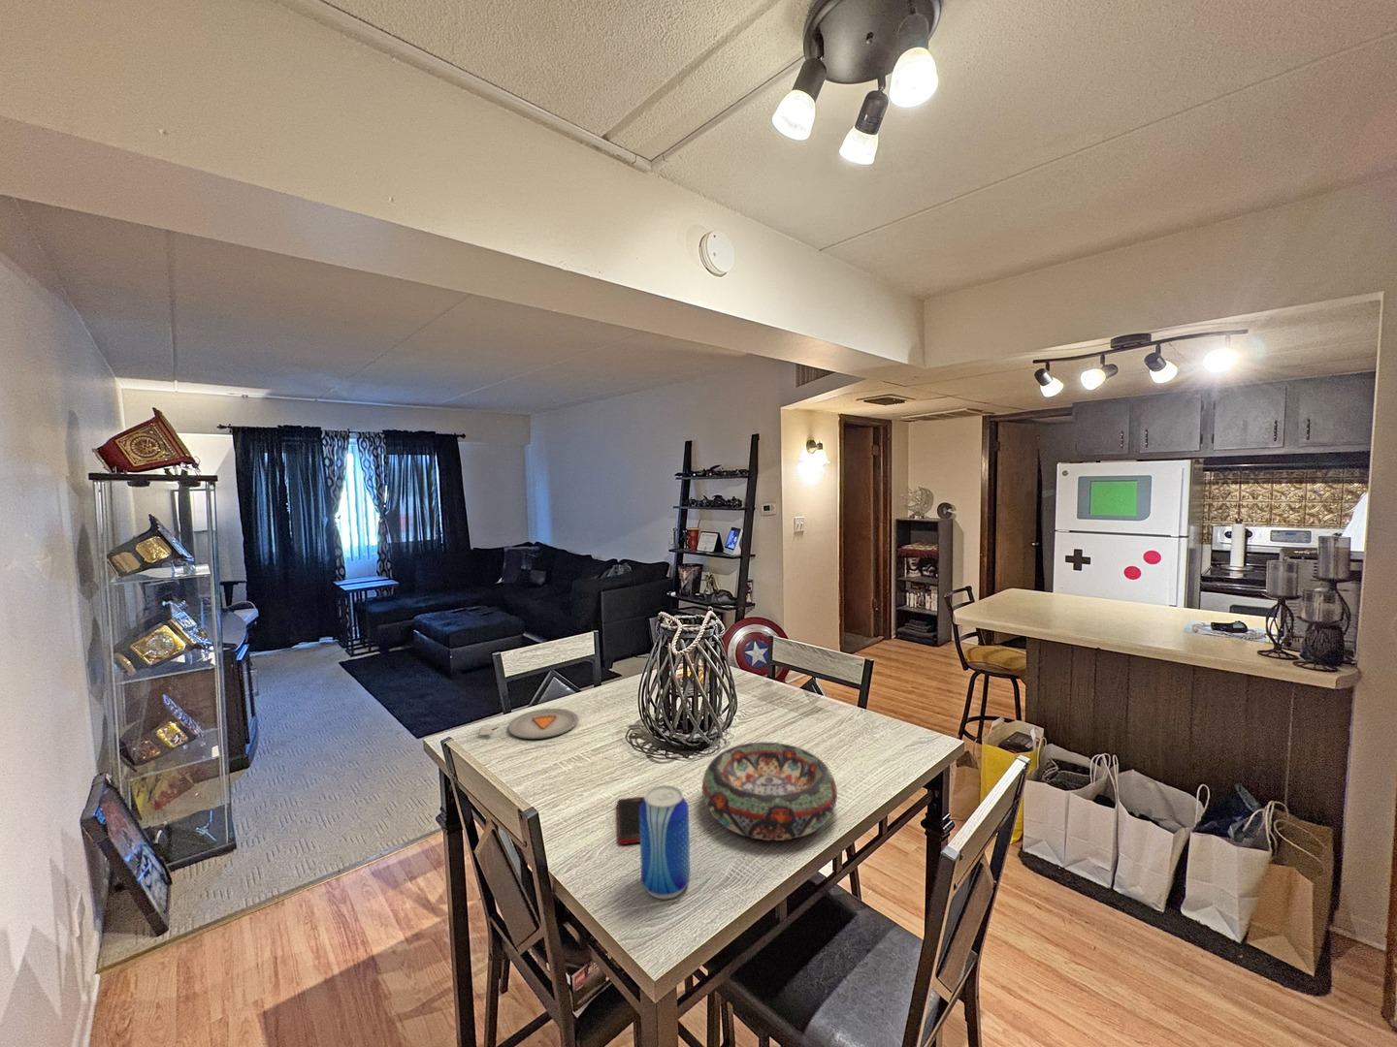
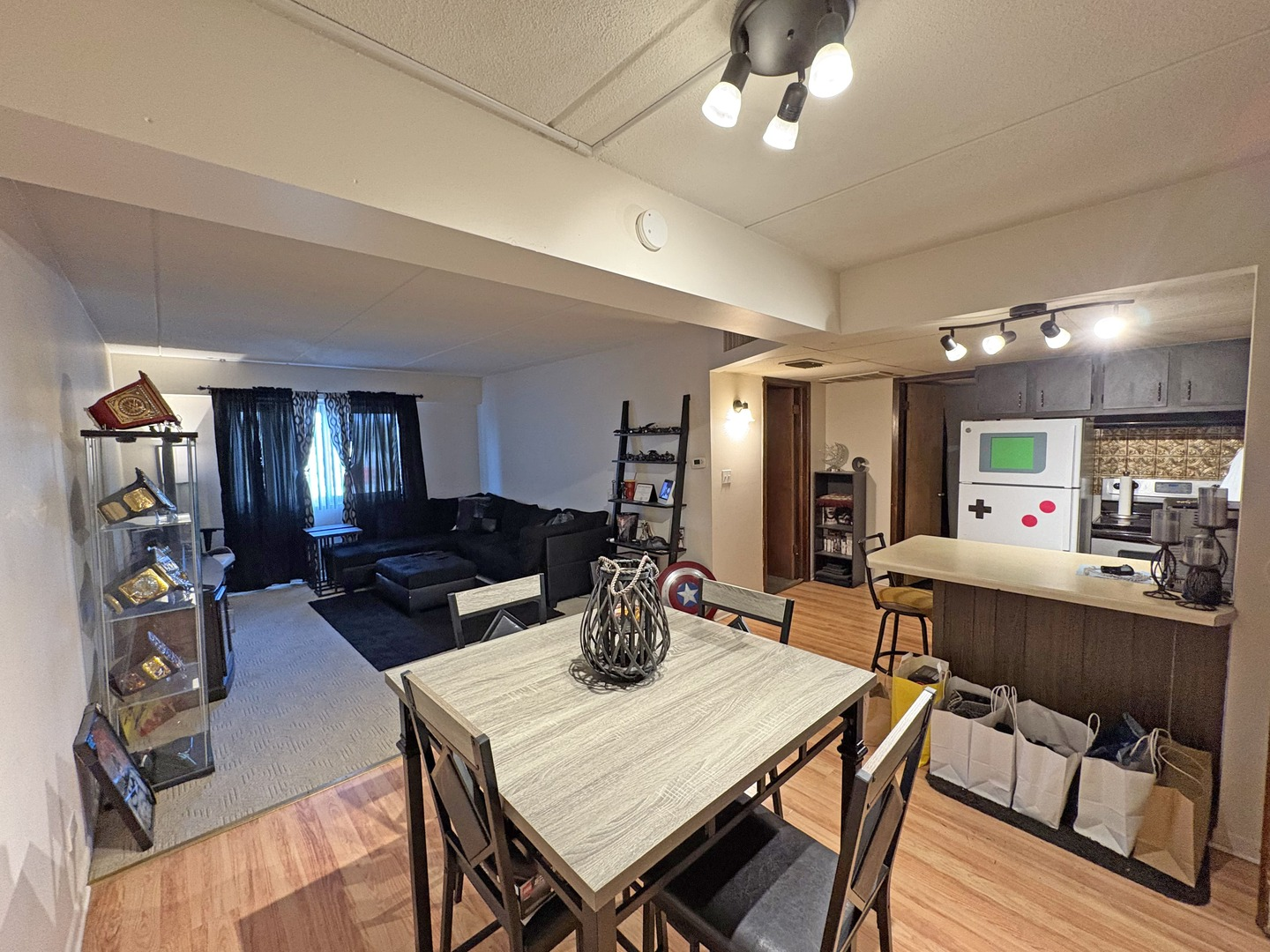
- beer can (664, 839)
- decorative bowl (768, 787)
- cell phone (637, 818)
- dinner plate (530, 724)
